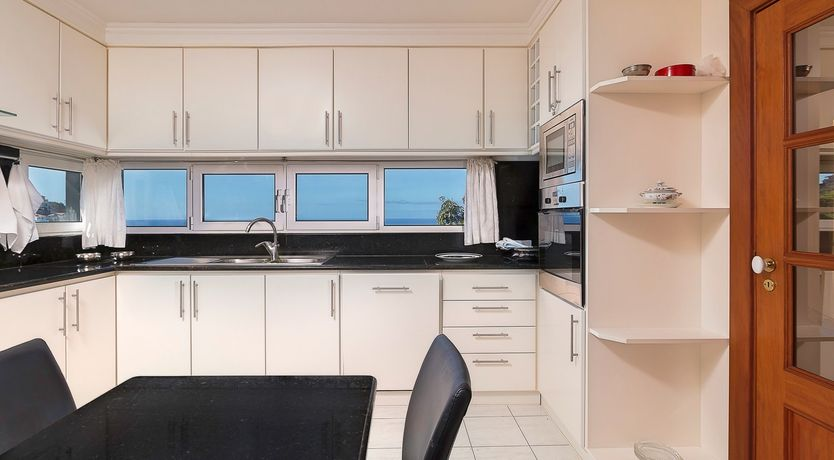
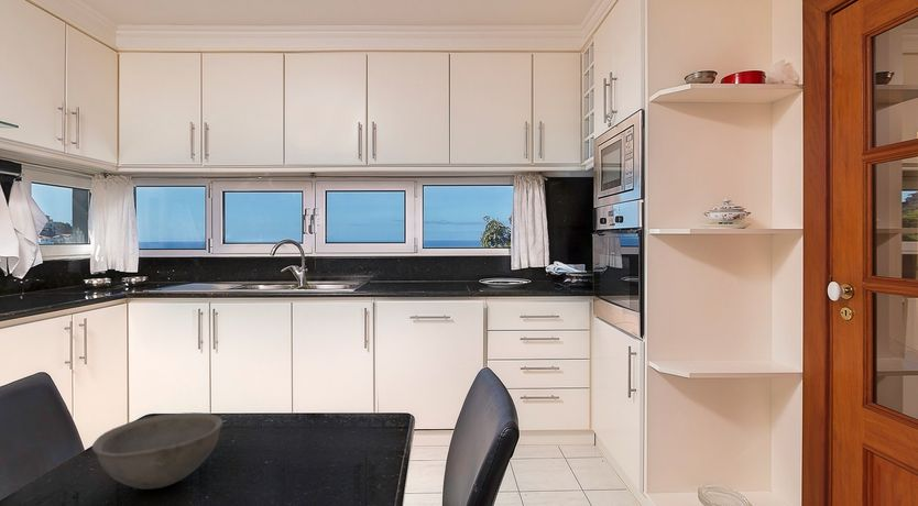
+ bowl (161, 455)
